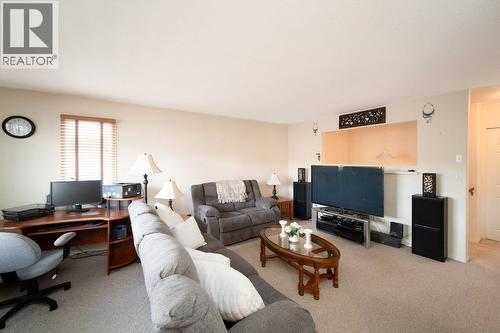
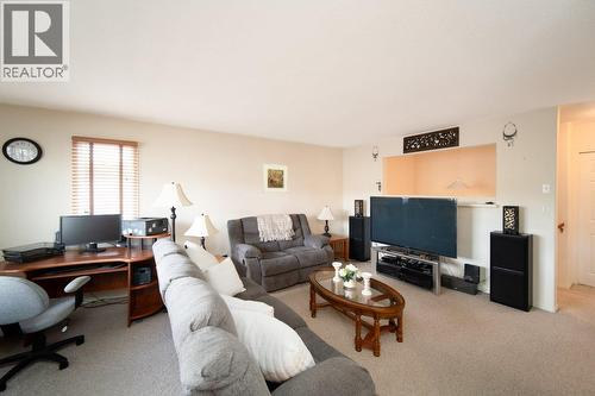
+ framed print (275, 178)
